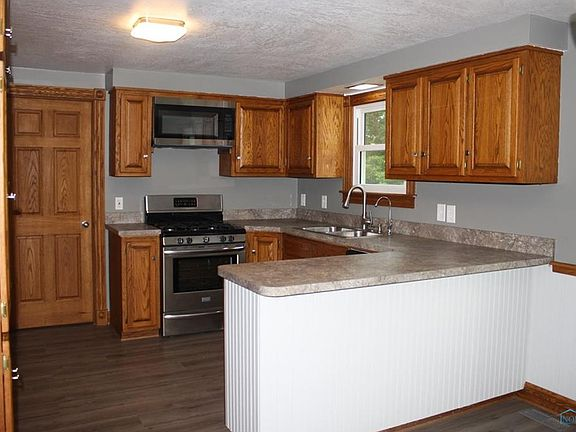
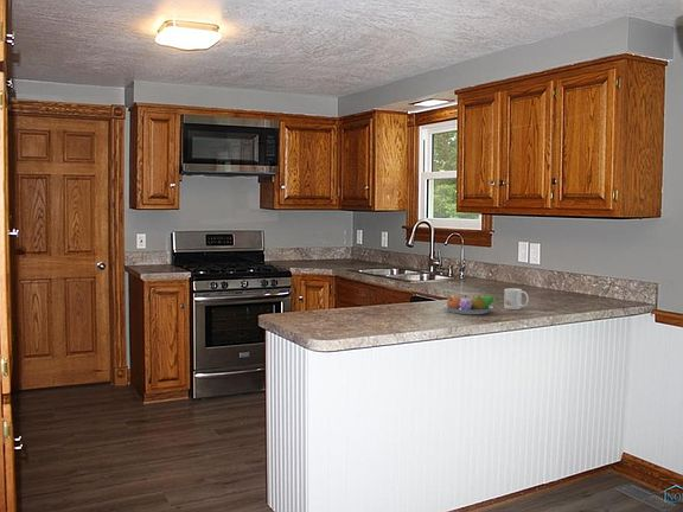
+ mug (516, 299)
+ fruit bowl (470, 301)
